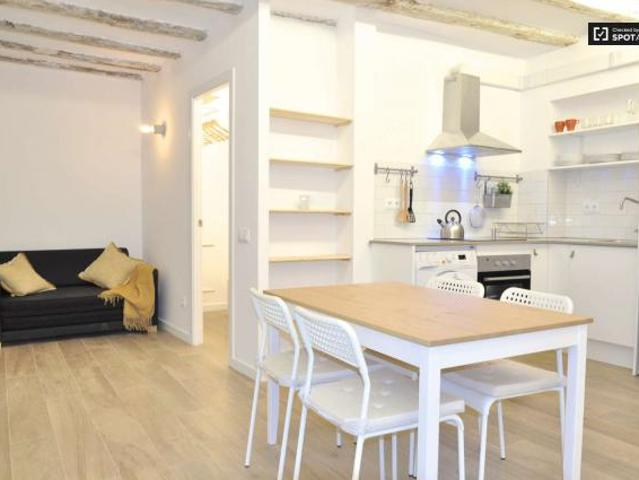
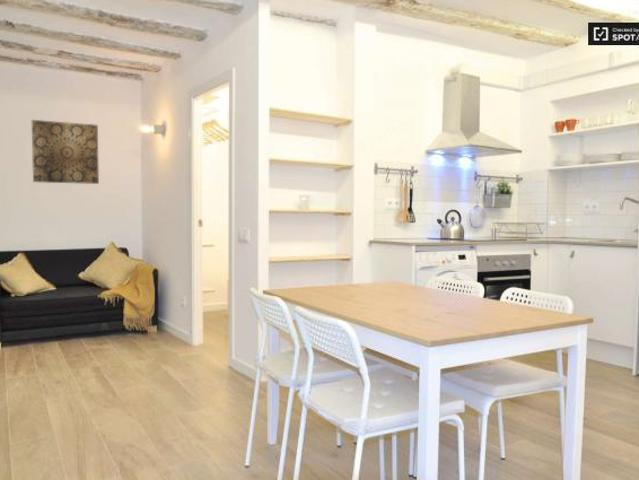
+ wall art (66, 152)
